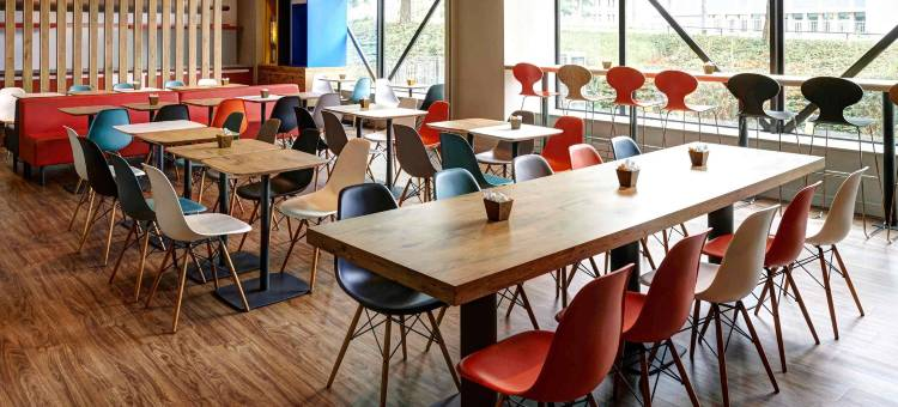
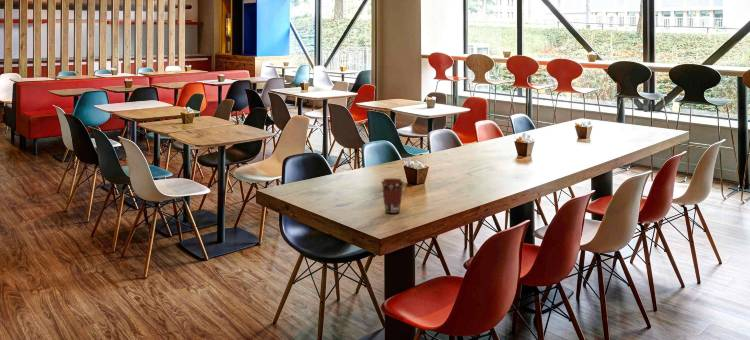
+ coffee cup (392, 195)
